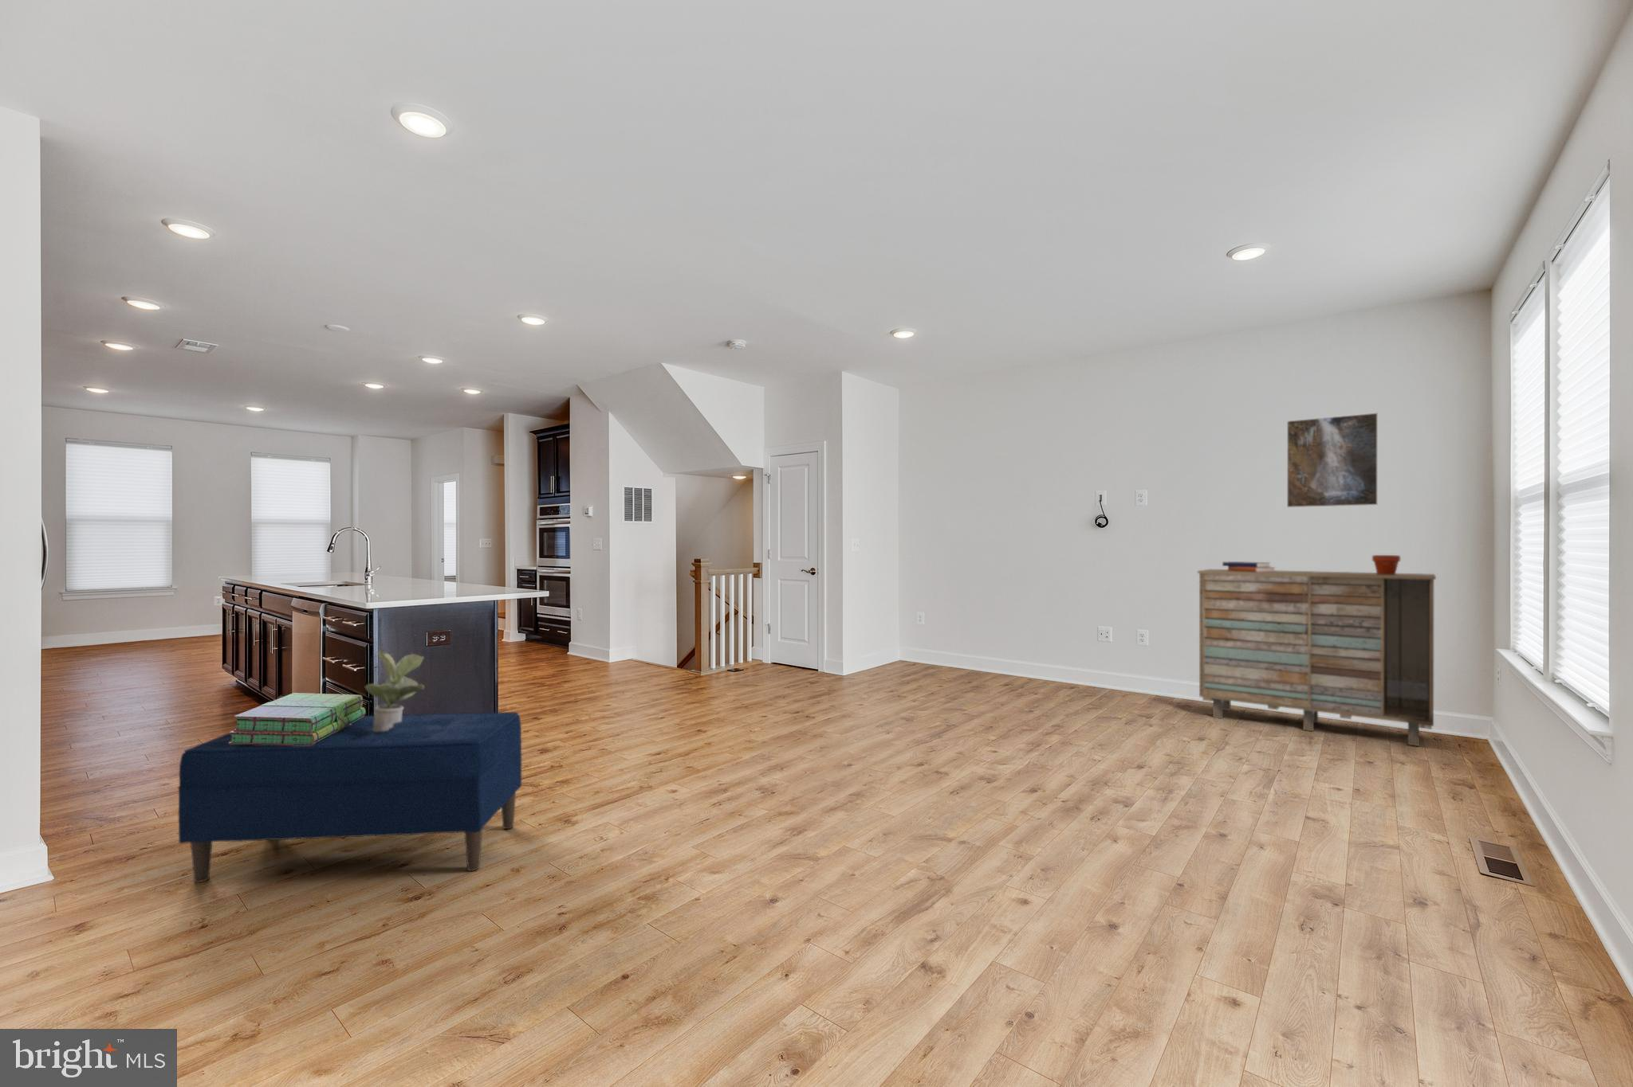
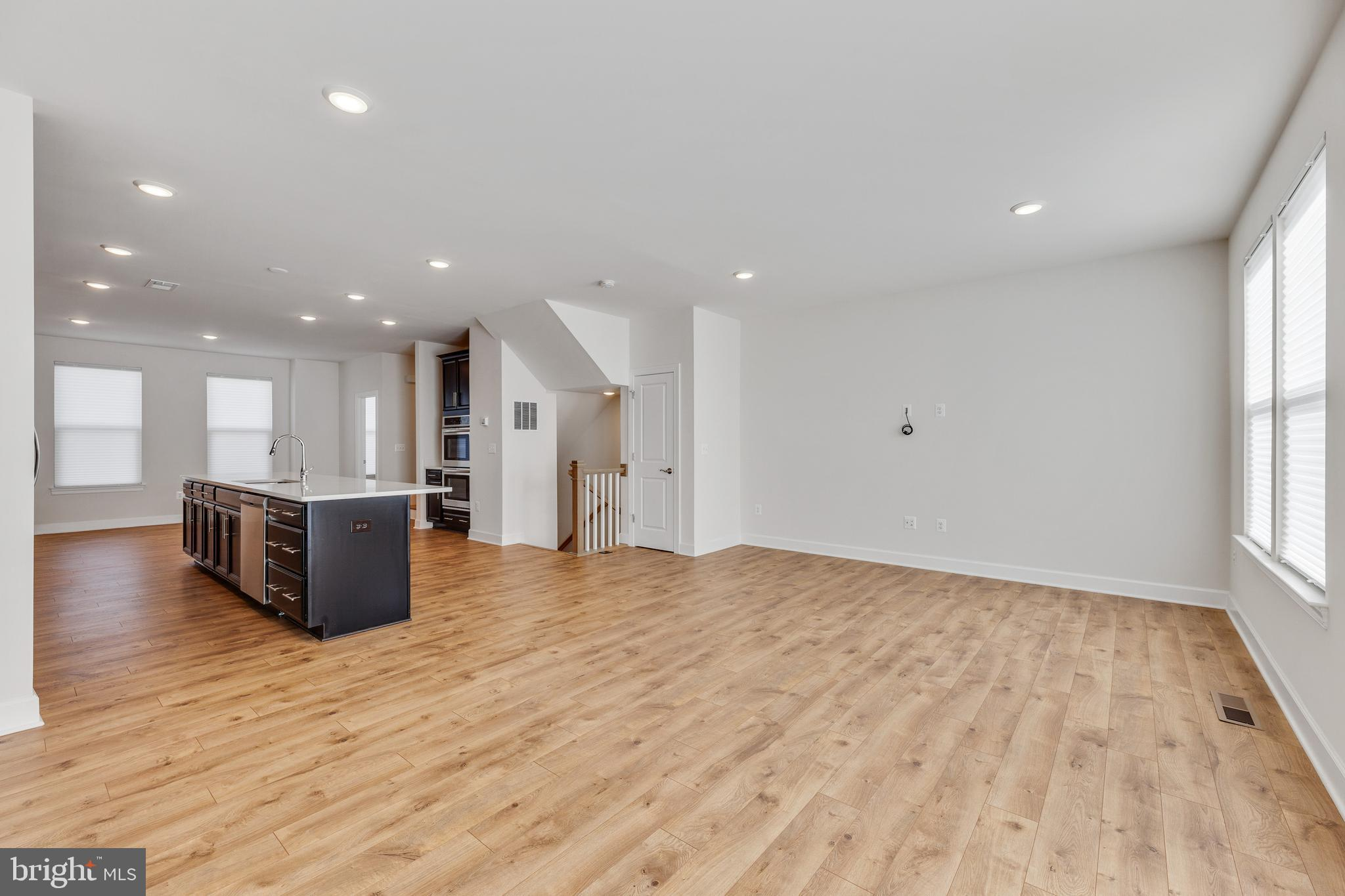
- bench (368, 790)
- stack of books (301, 719)
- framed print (1331, 461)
- potted plant (396, 689)
- dresser (1309, 639)
